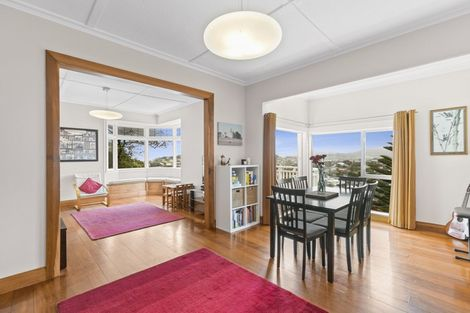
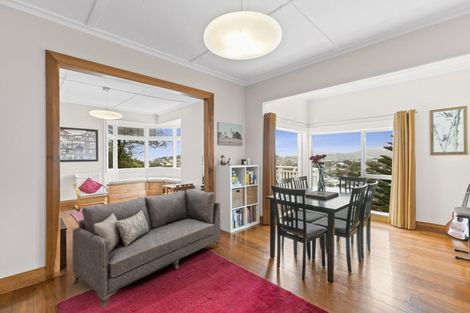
+ sofa (158, 229)
